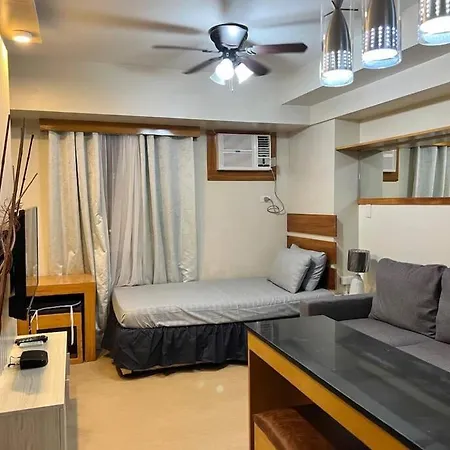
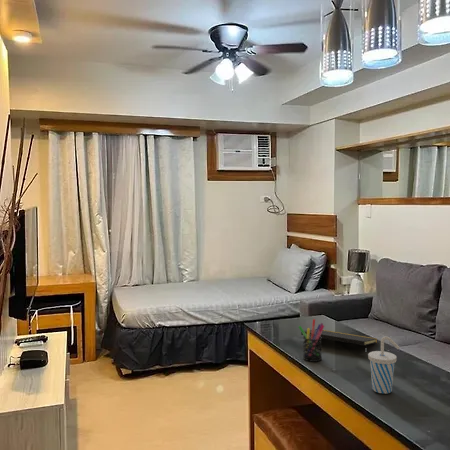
+ notepad (339, 336)
+ cup (383, 363)
+ pen holder (310, 339)
